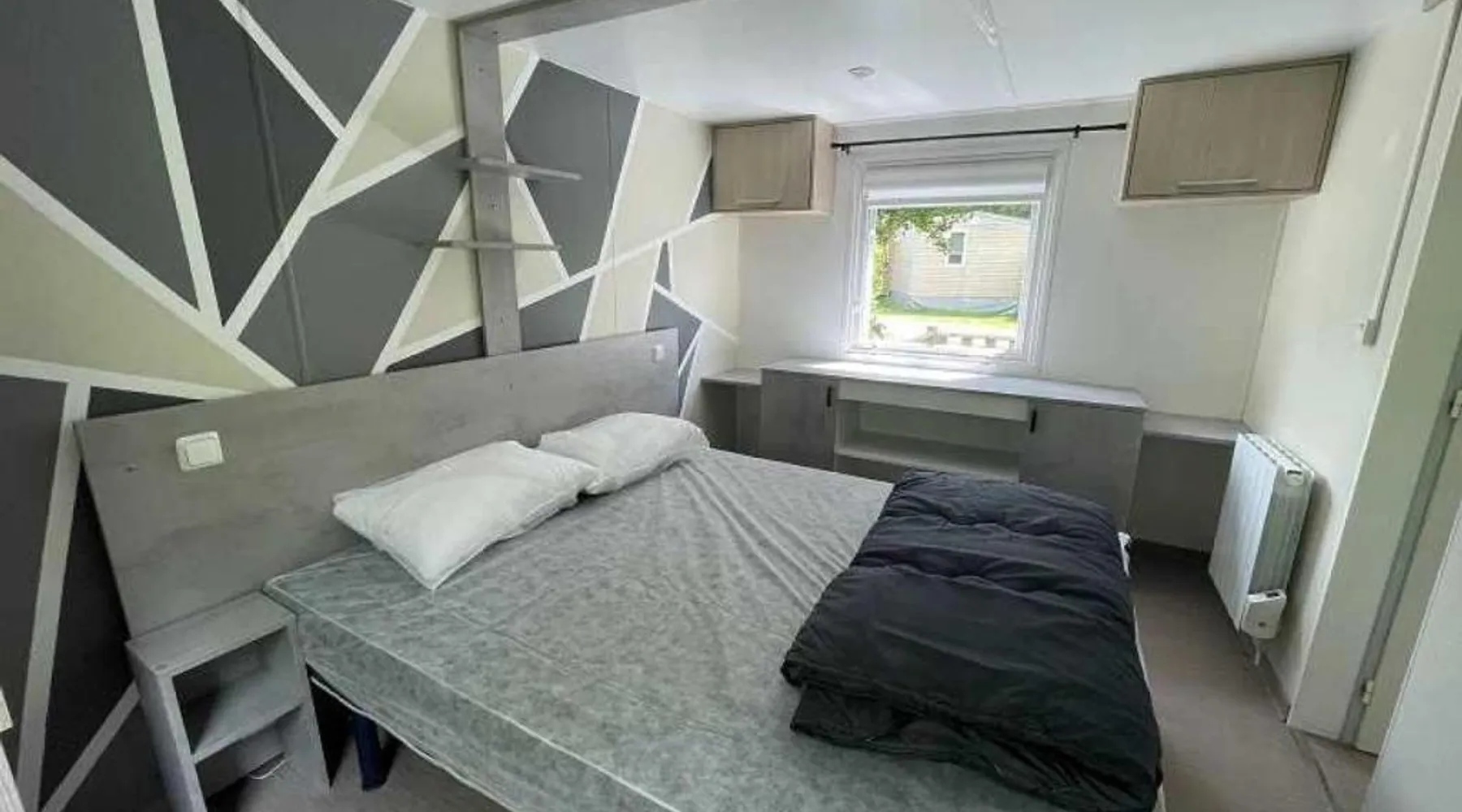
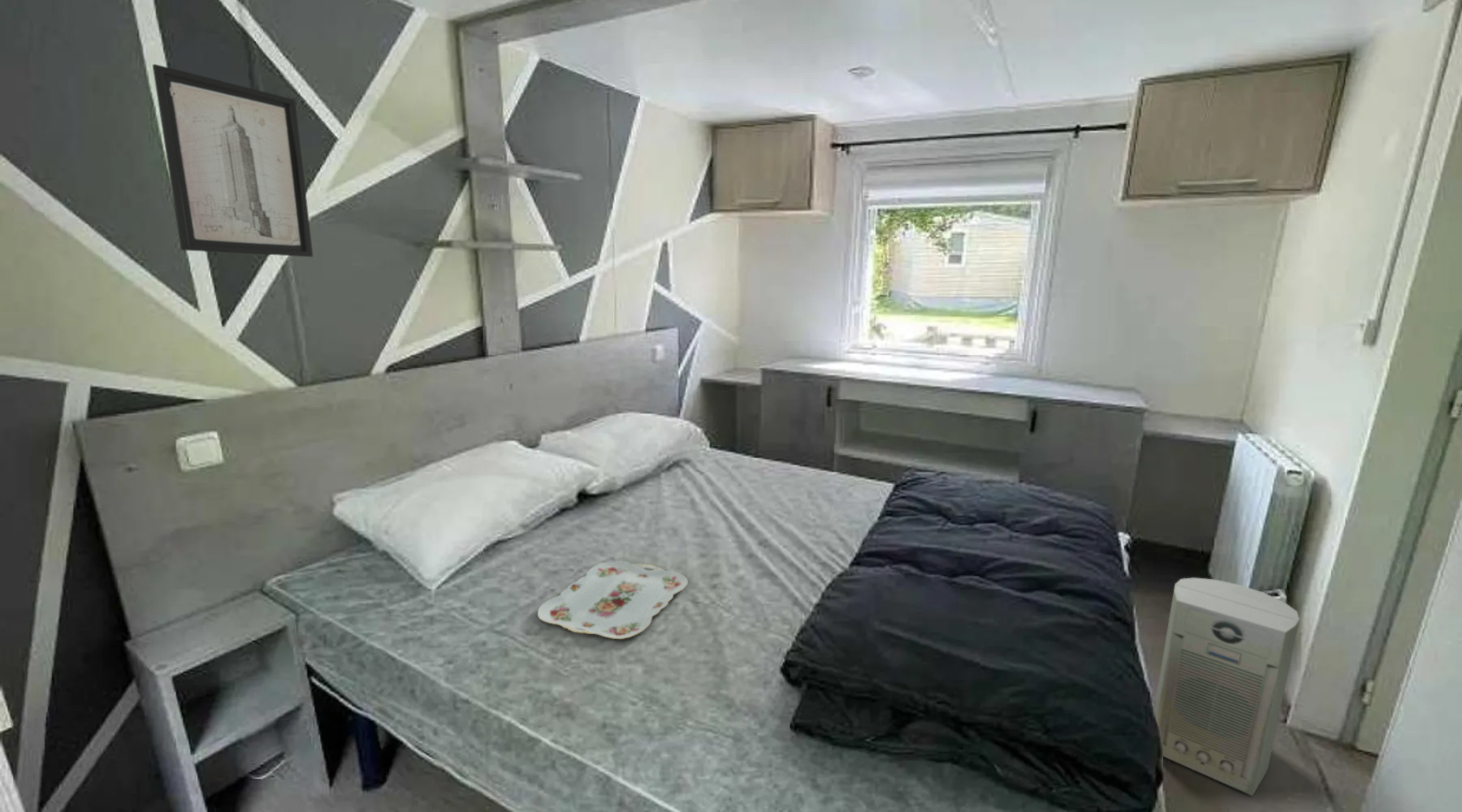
+ fan (1220, 672)
+ serving tray (616, 597)
+ wall art (240, 171)
